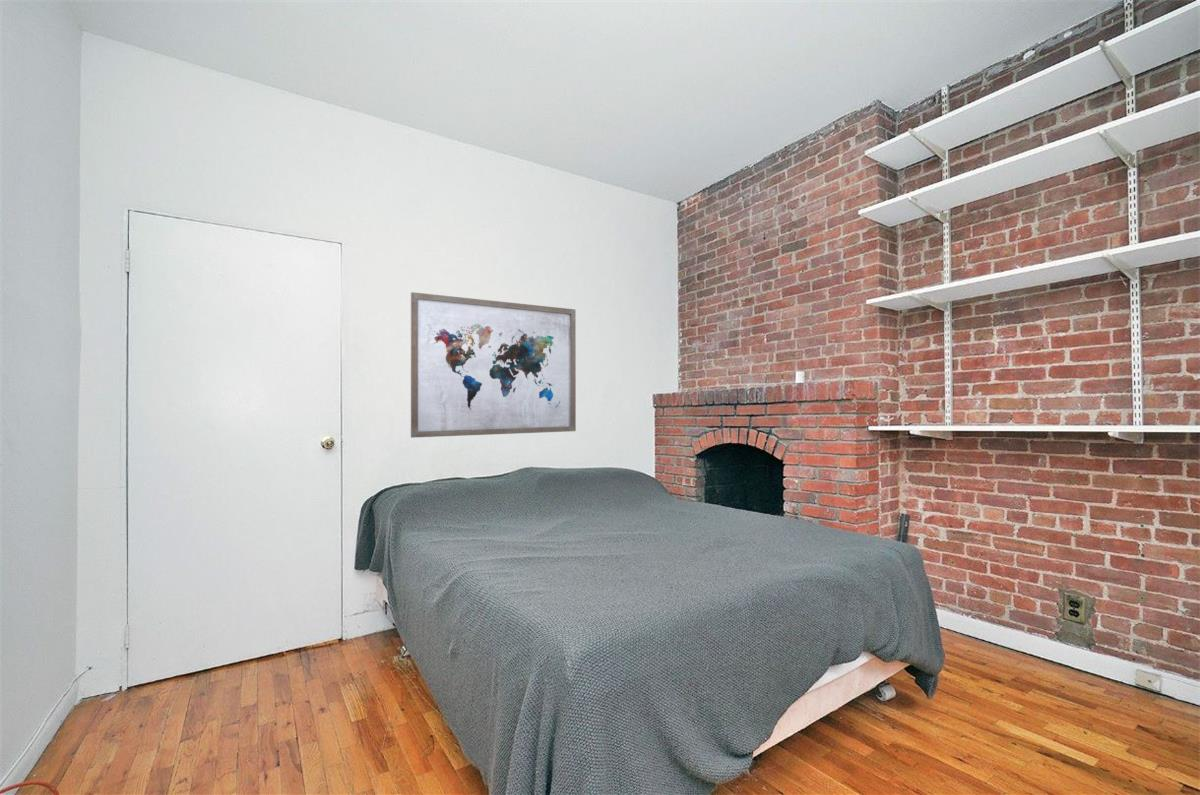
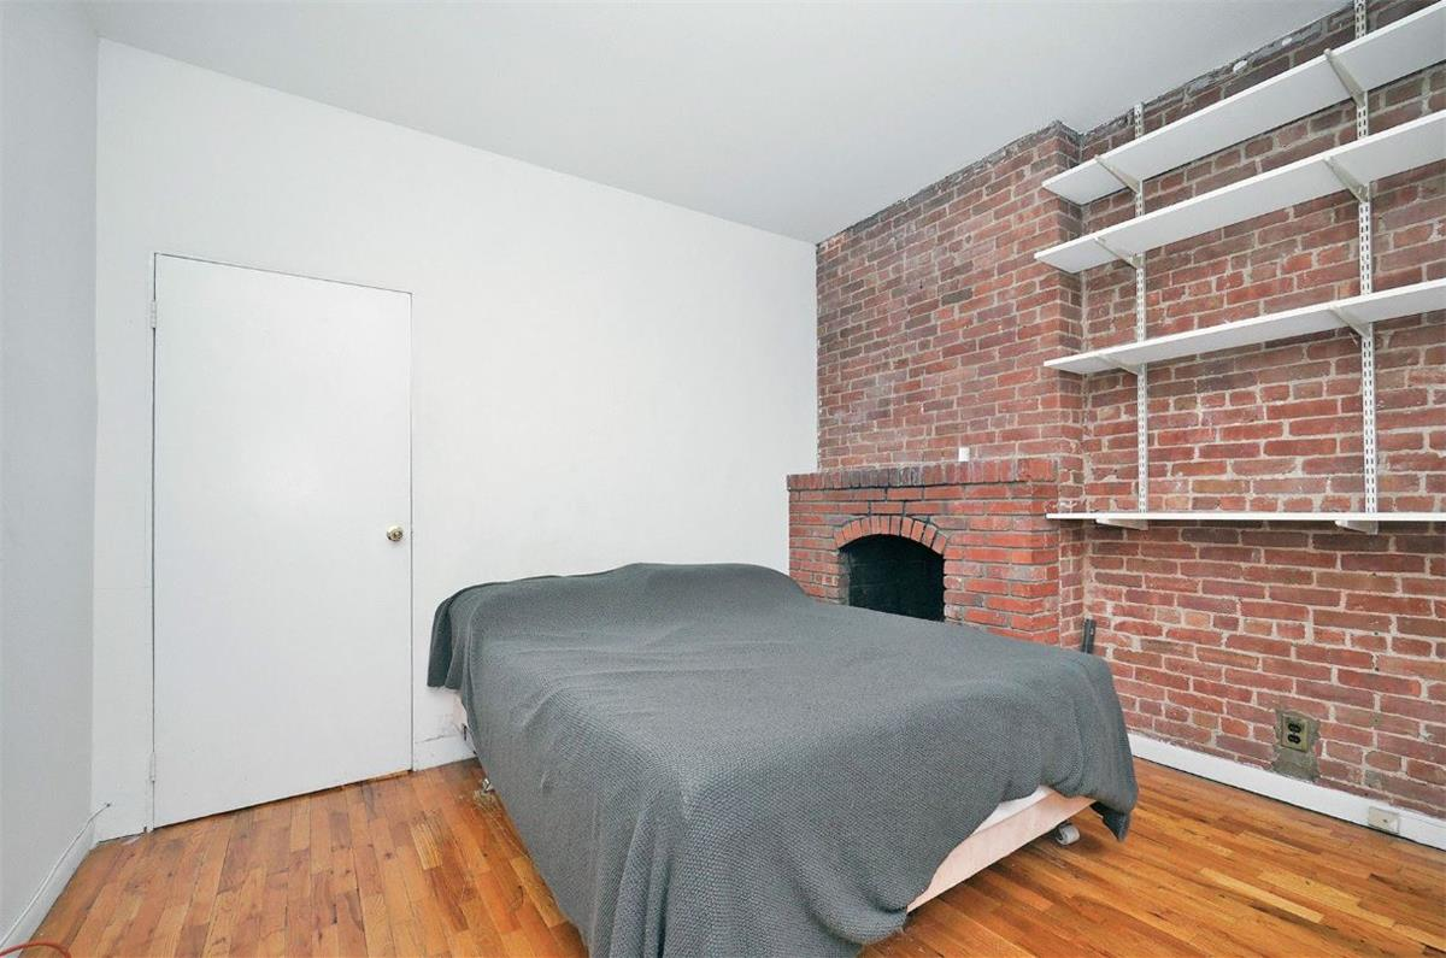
- wall art (500, 367)
